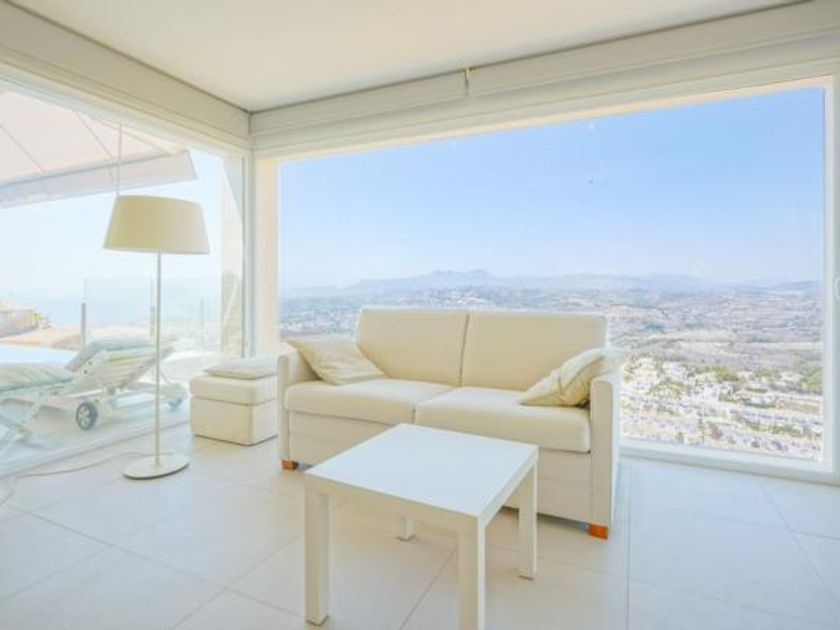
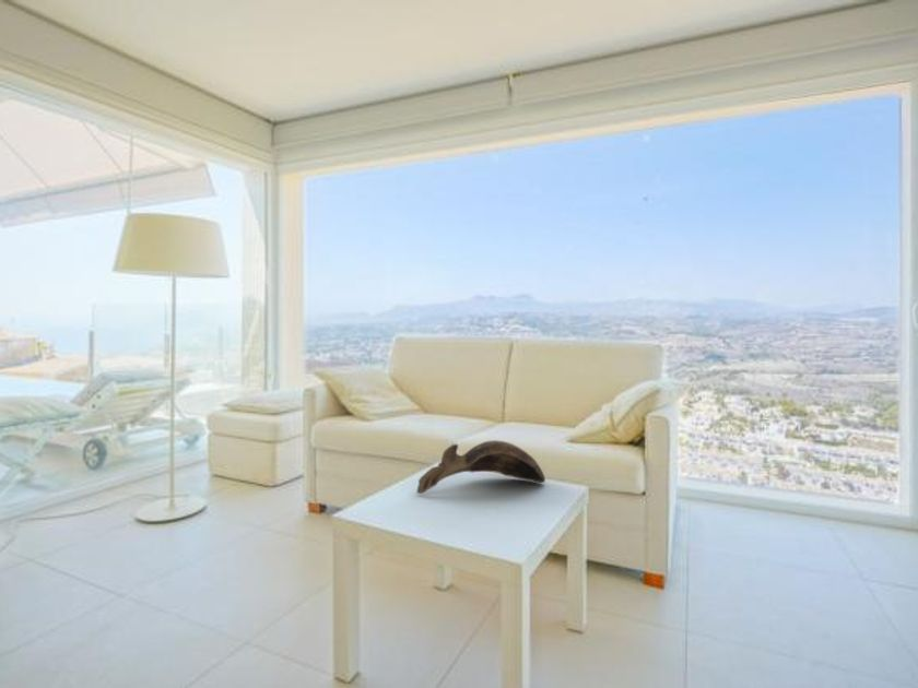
+ decorative bowl (487, 461)
